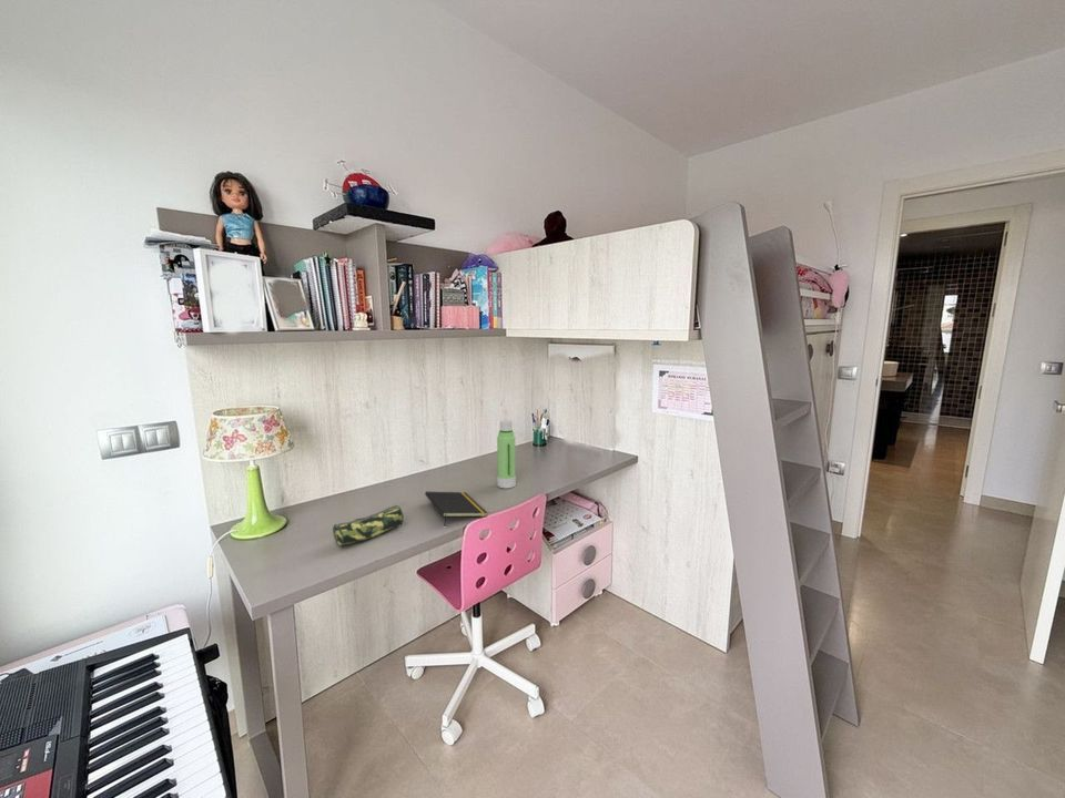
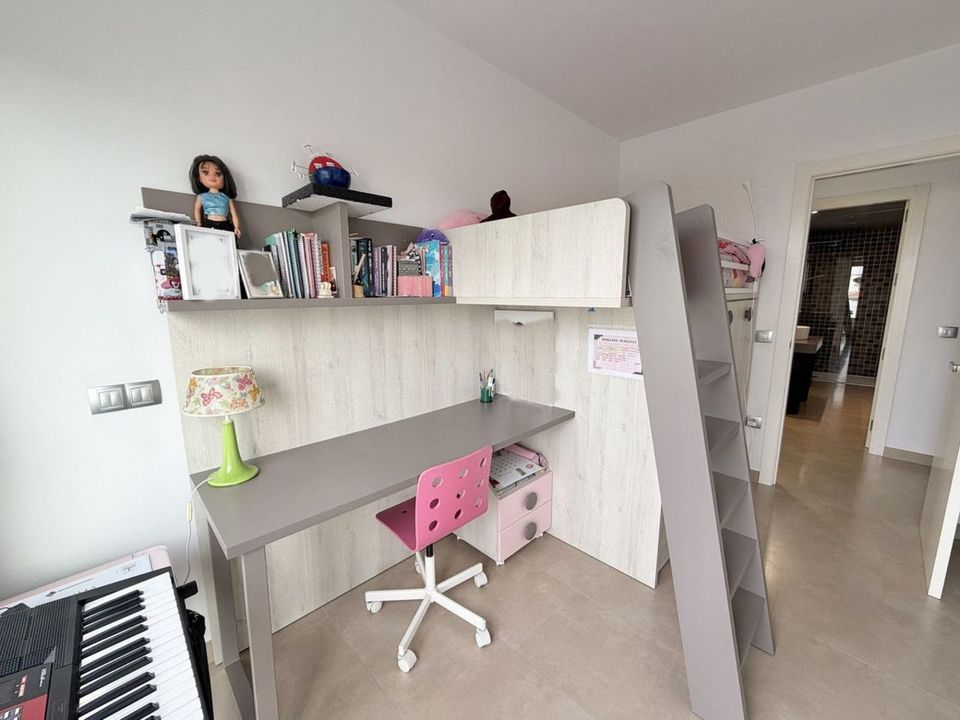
- water bottle (506, 453)
- pencil case (367, 525)
- notepad (455, 503)
